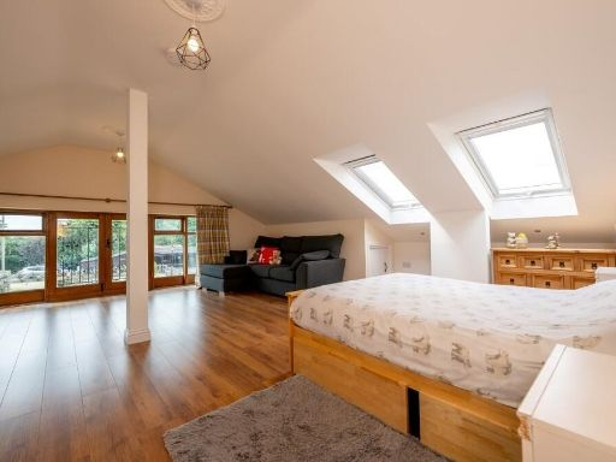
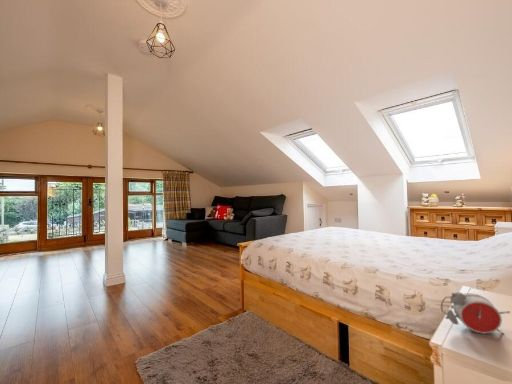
+ alarm clock (472, 311)
